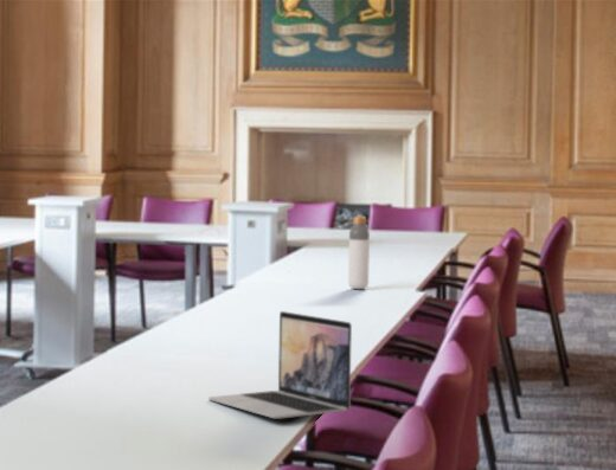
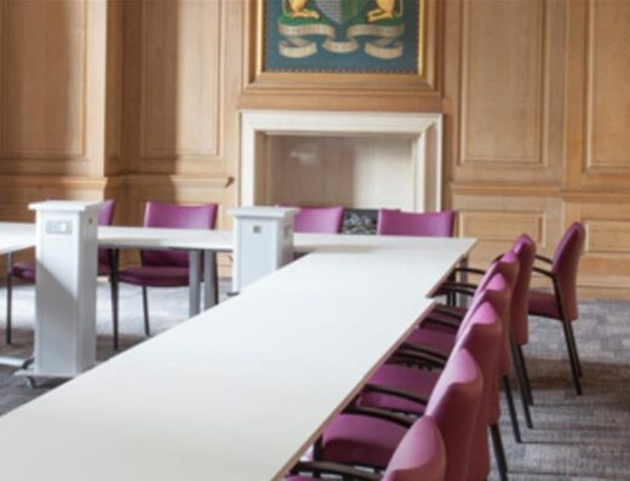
- laptop (278, 362)
- bottle (359, 252)
